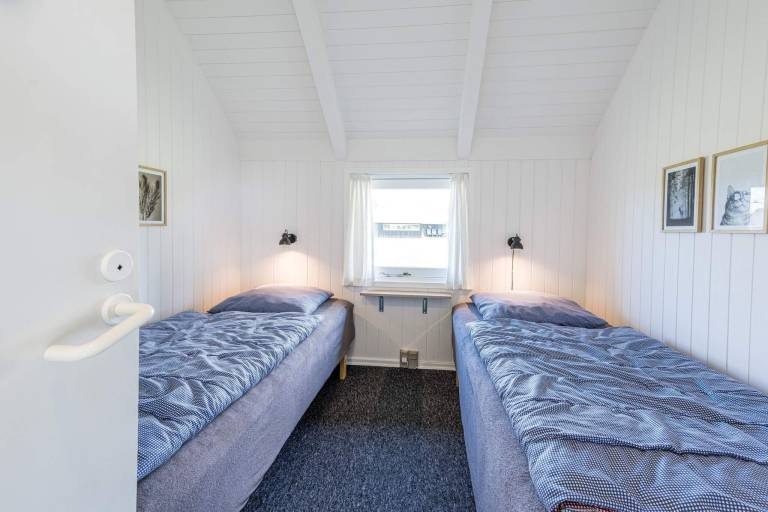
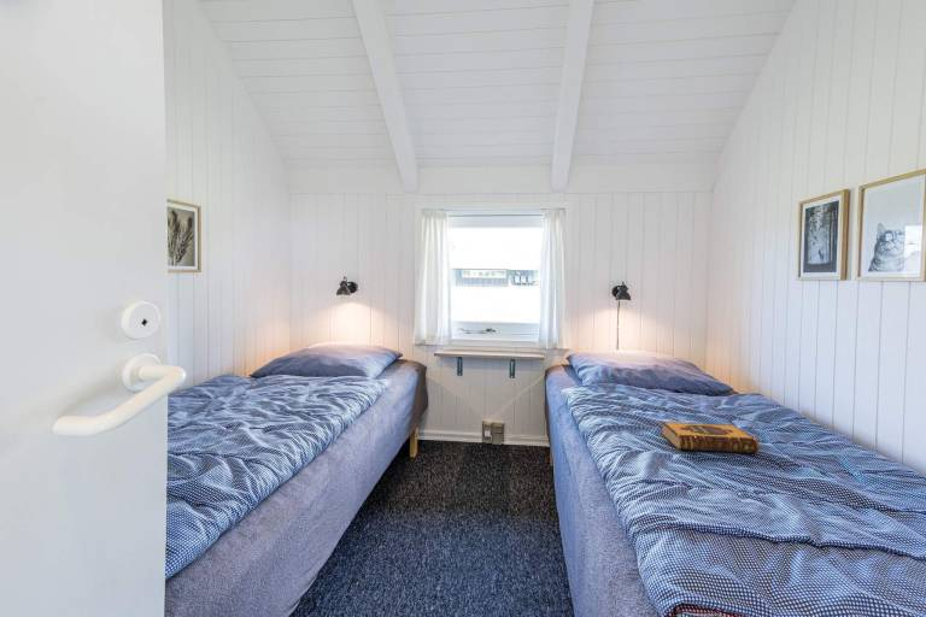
+ hardback book (707, 437)
